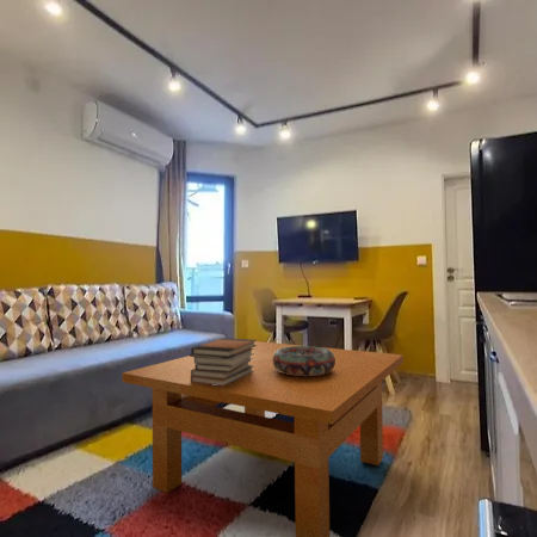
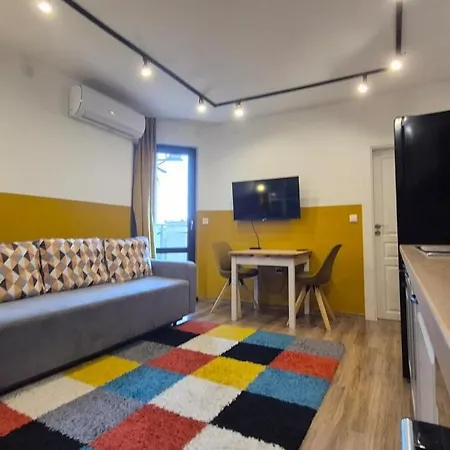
- decorative bowl (303, 359)
- table (276, 419)
- book stack (224, 359)
